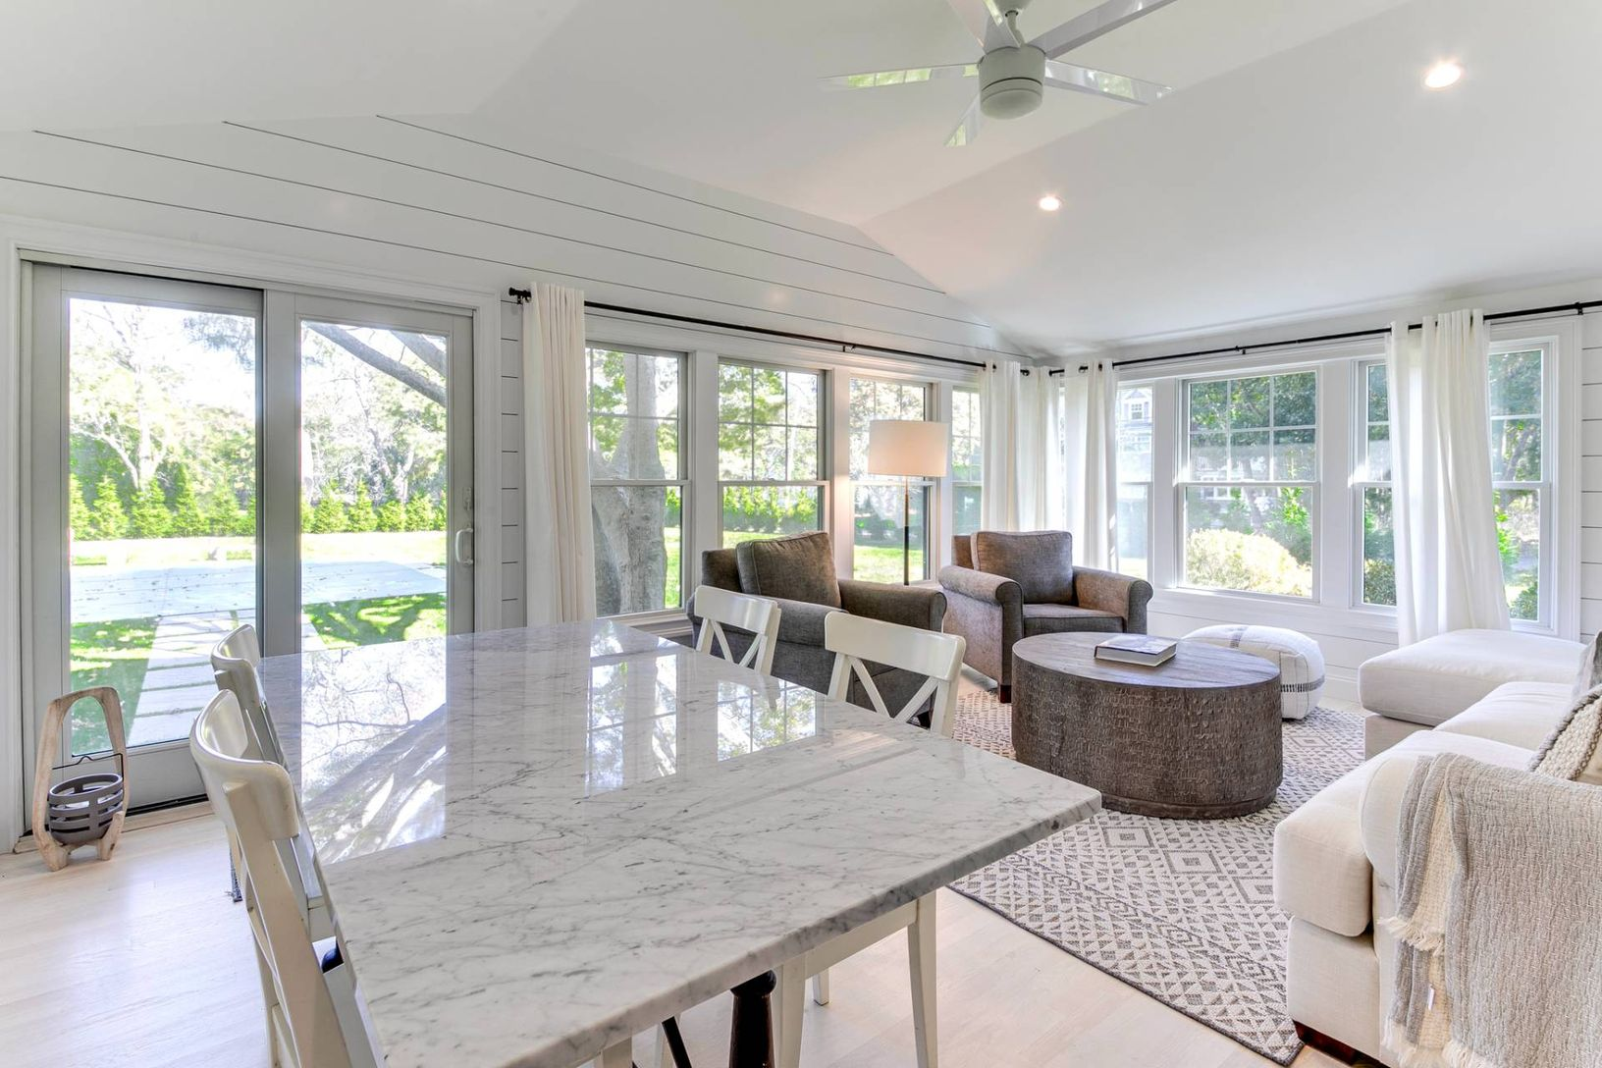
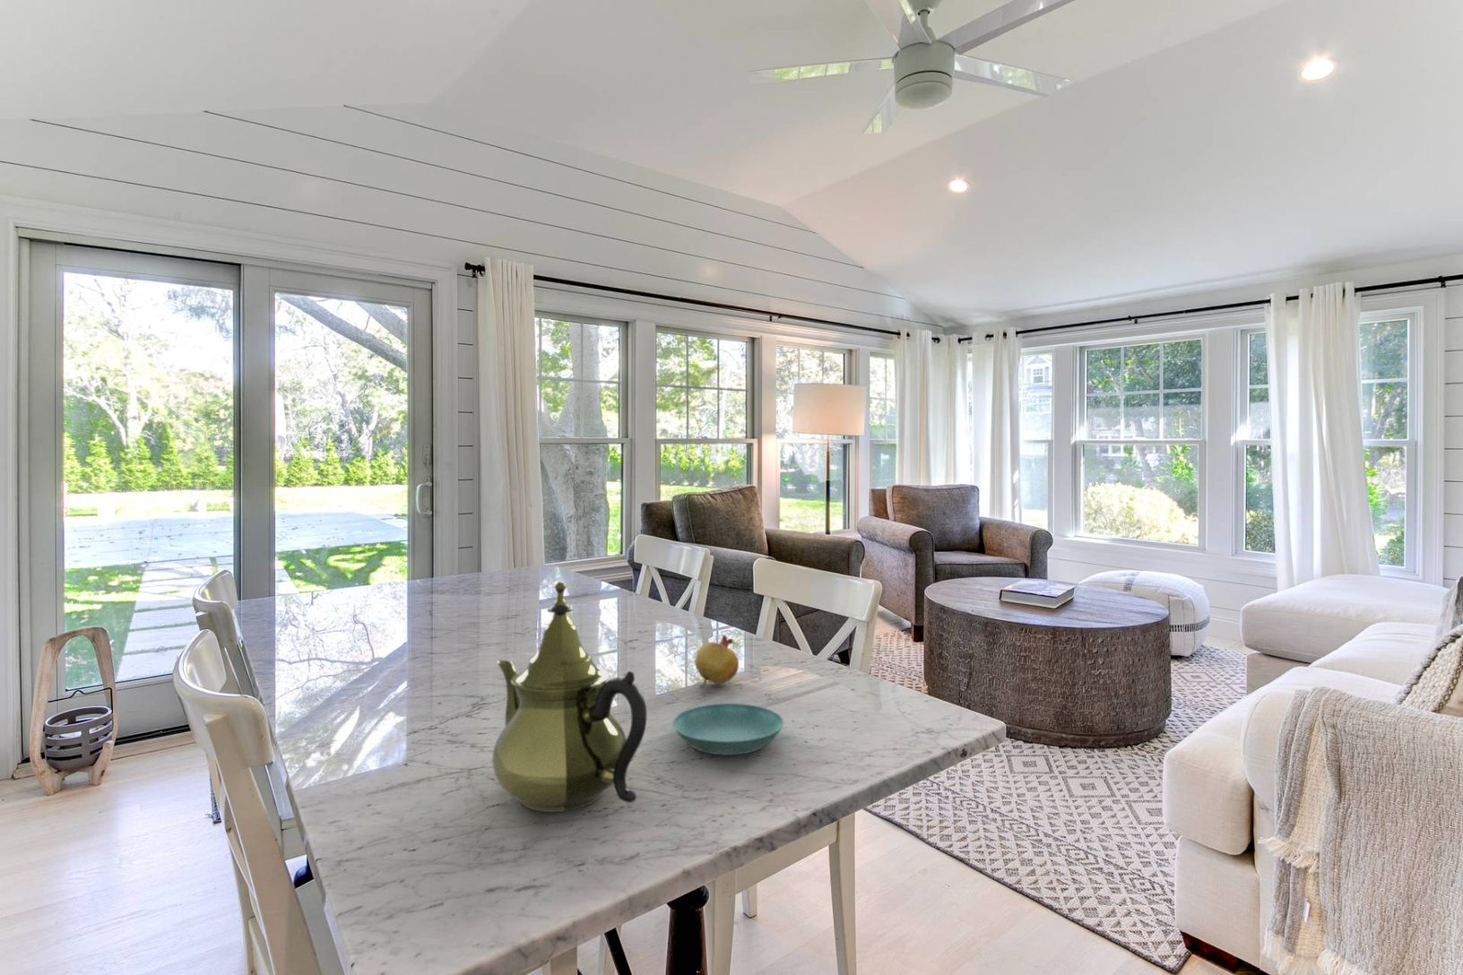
+ fruit (716, 658)
+ saucer (728, 729)
+ teapot (564, 688)
